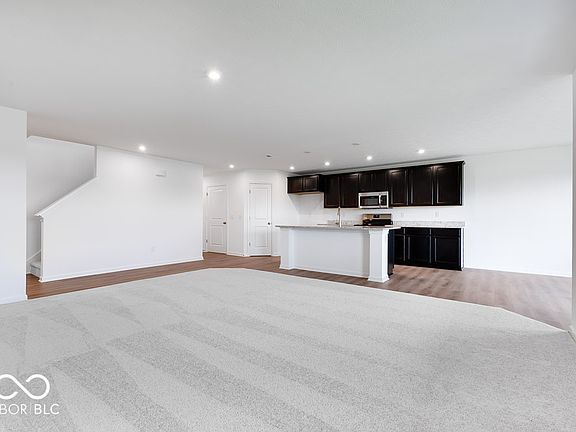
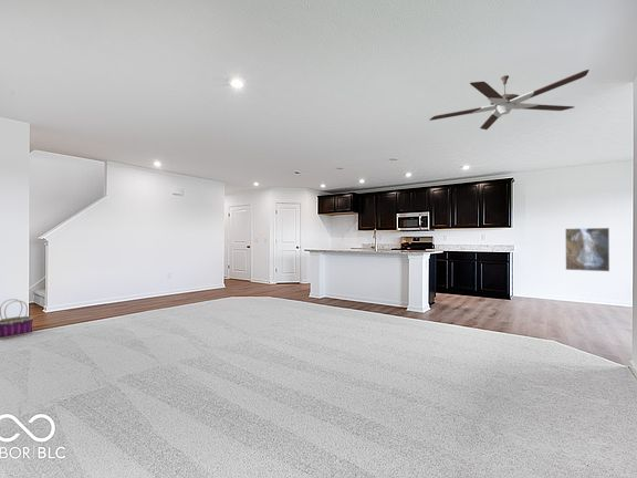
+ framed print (586, 249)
+ ceiling fan (498, 96)
+ basket (13, 318)
